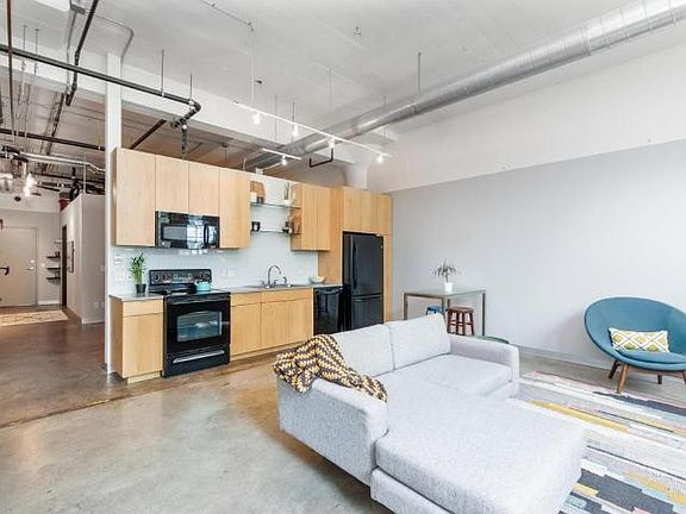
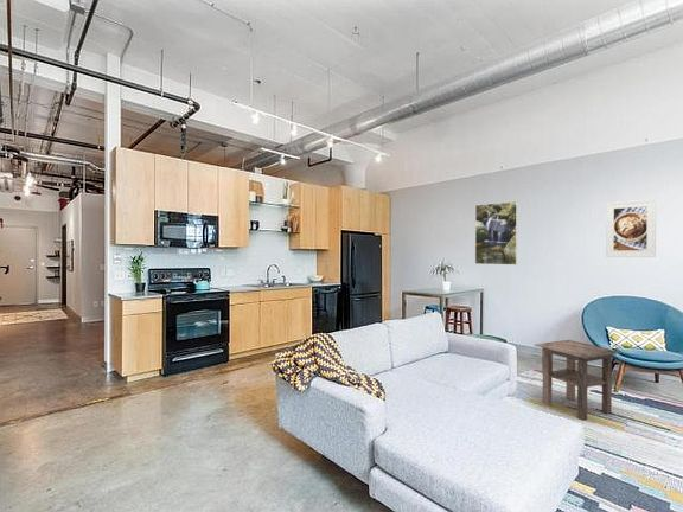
+ side table (575, 377)
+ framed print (630, 229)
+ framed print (494, 233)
